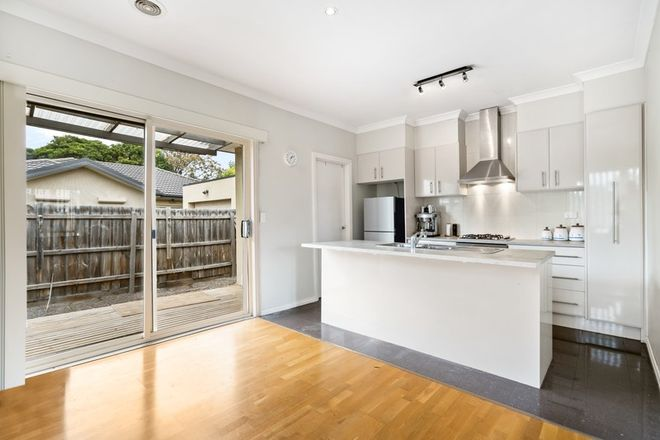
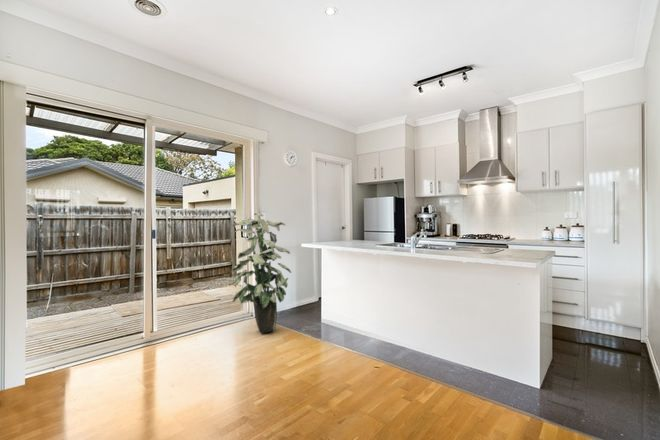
+ indoor plant (260, 271)
